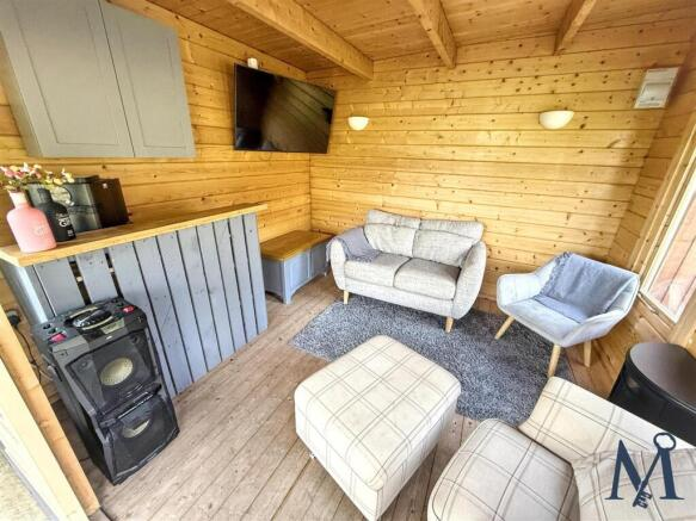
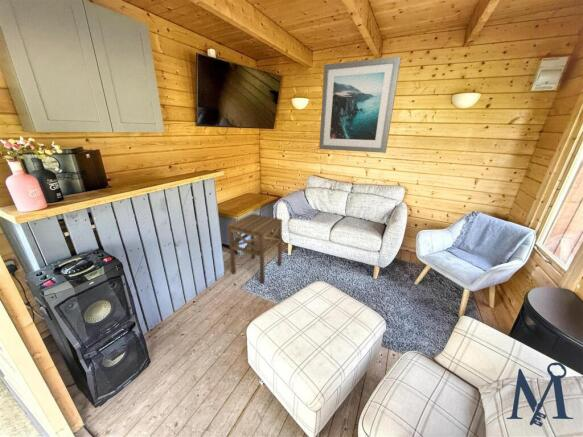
+ wall art (355, 108)
+ side table (255, 247)
